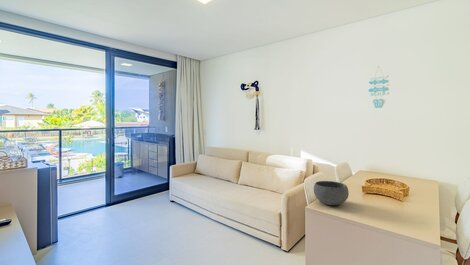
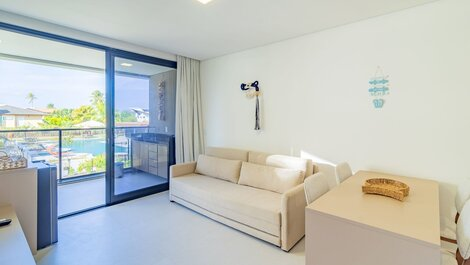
- bowl (330, 193)
